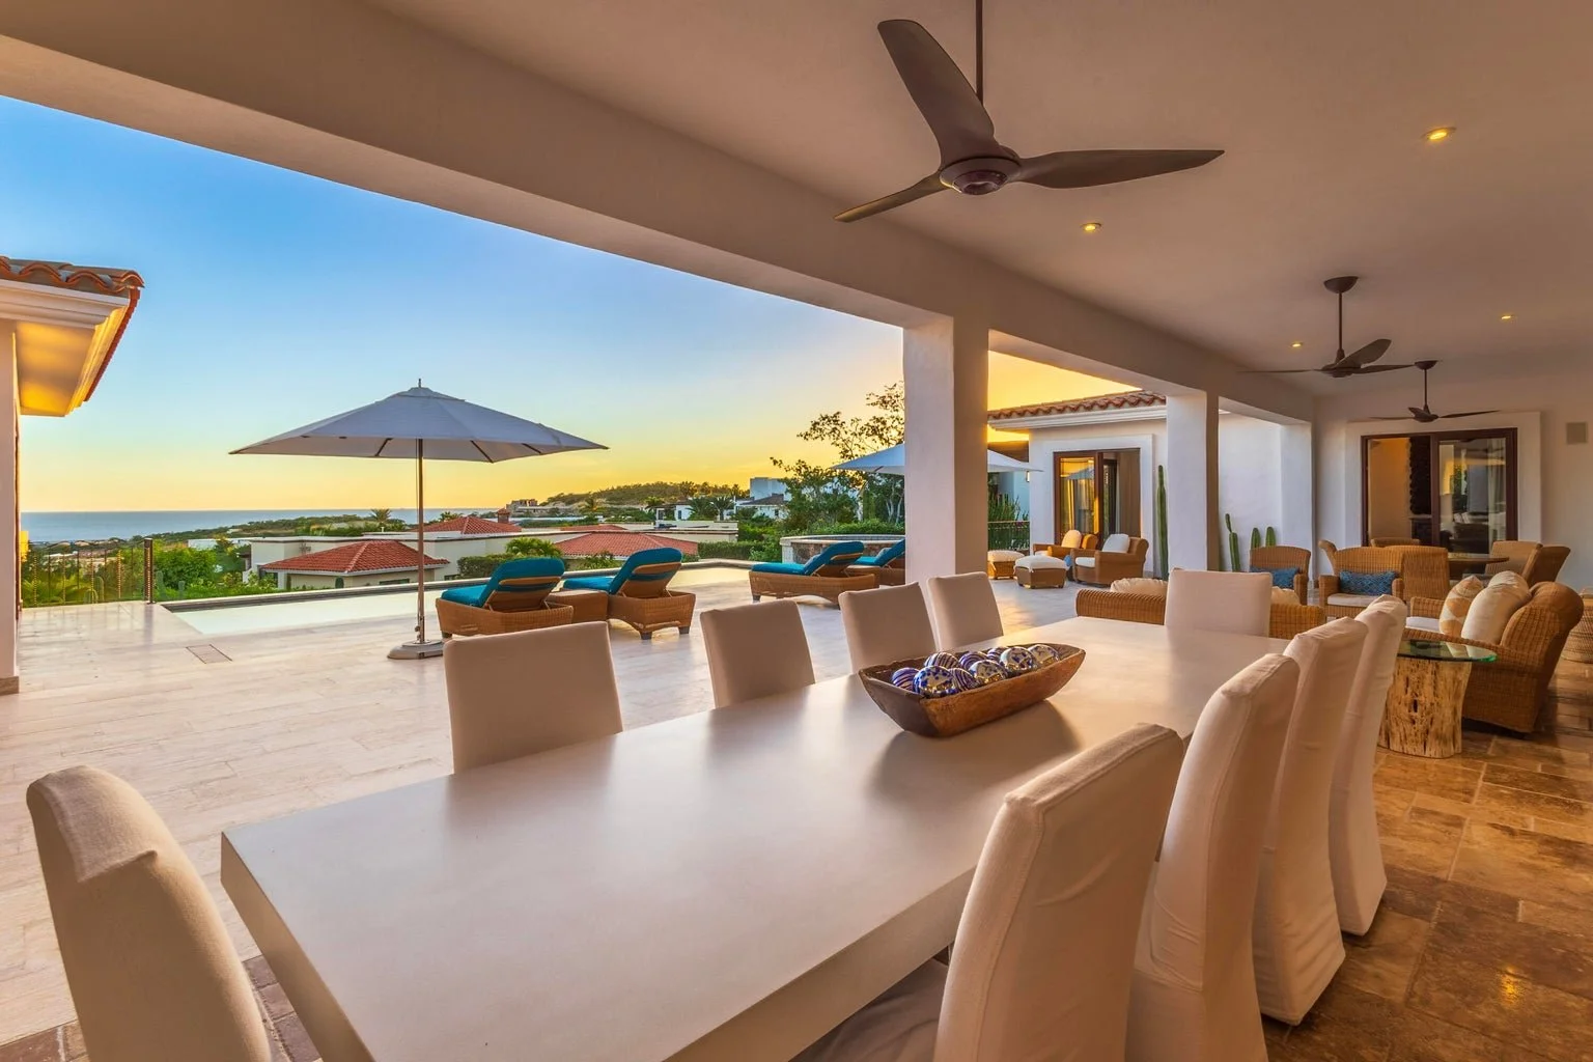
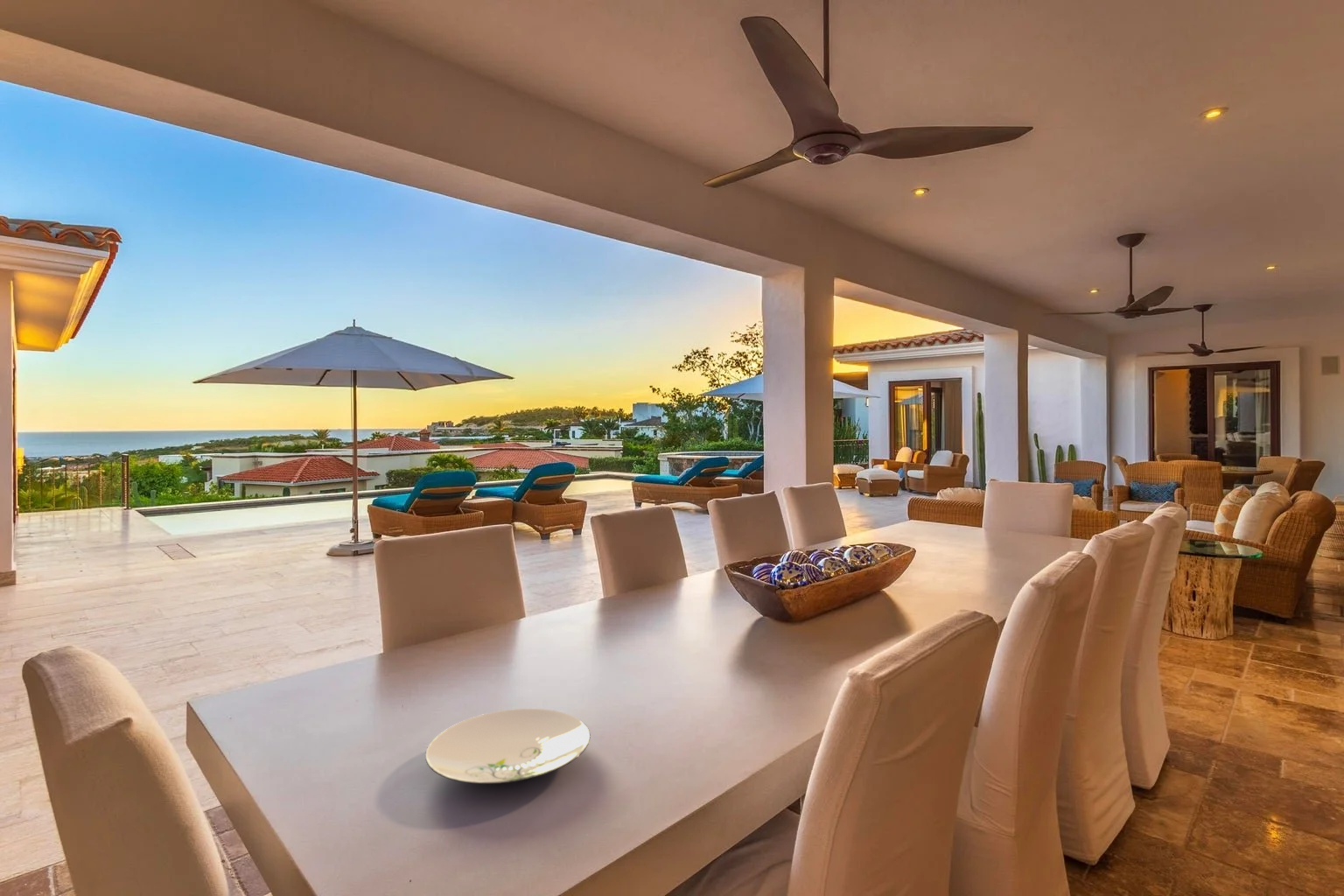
+ plate (510, 751)
